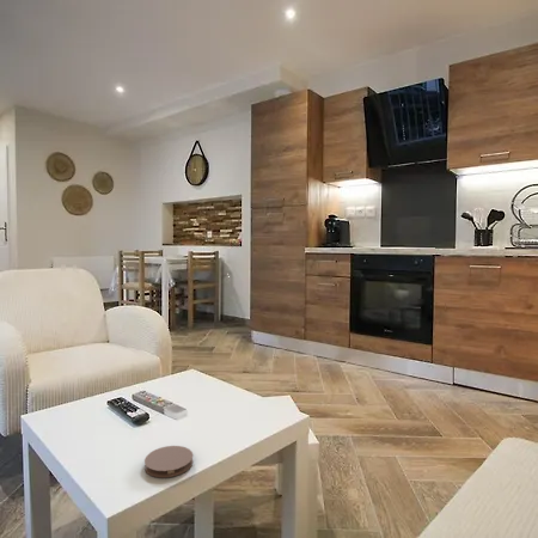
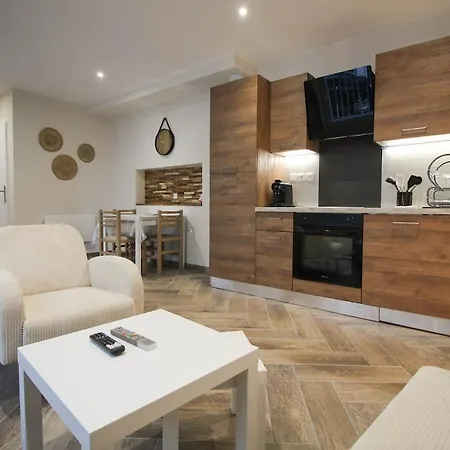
- coaster (169, 460)
